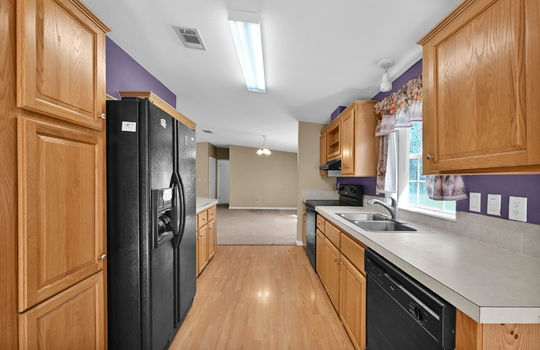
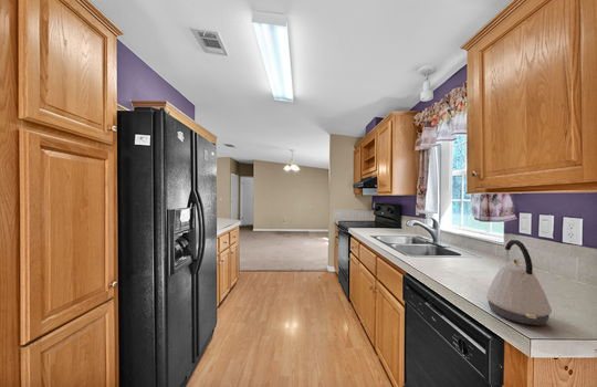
+ kettle (515, 276)
